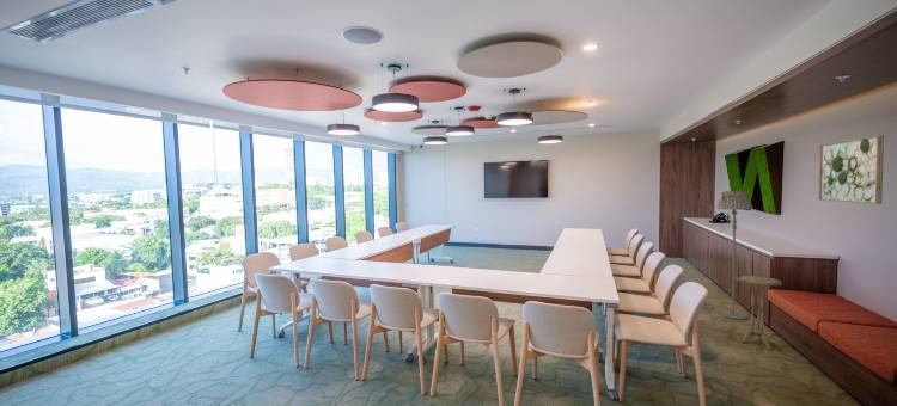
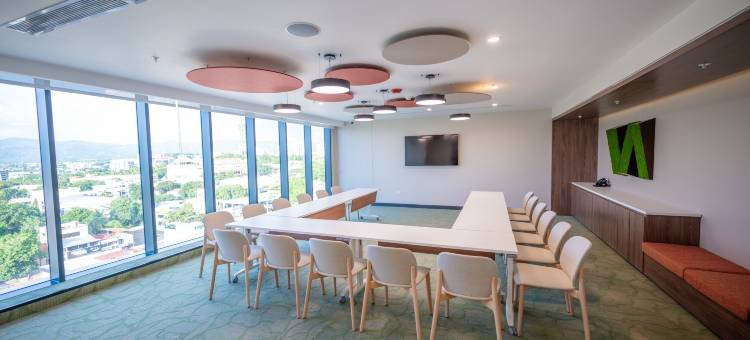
- floor lamp (733, 253)
- side table (758, 312)
- wall art (846, 171)
